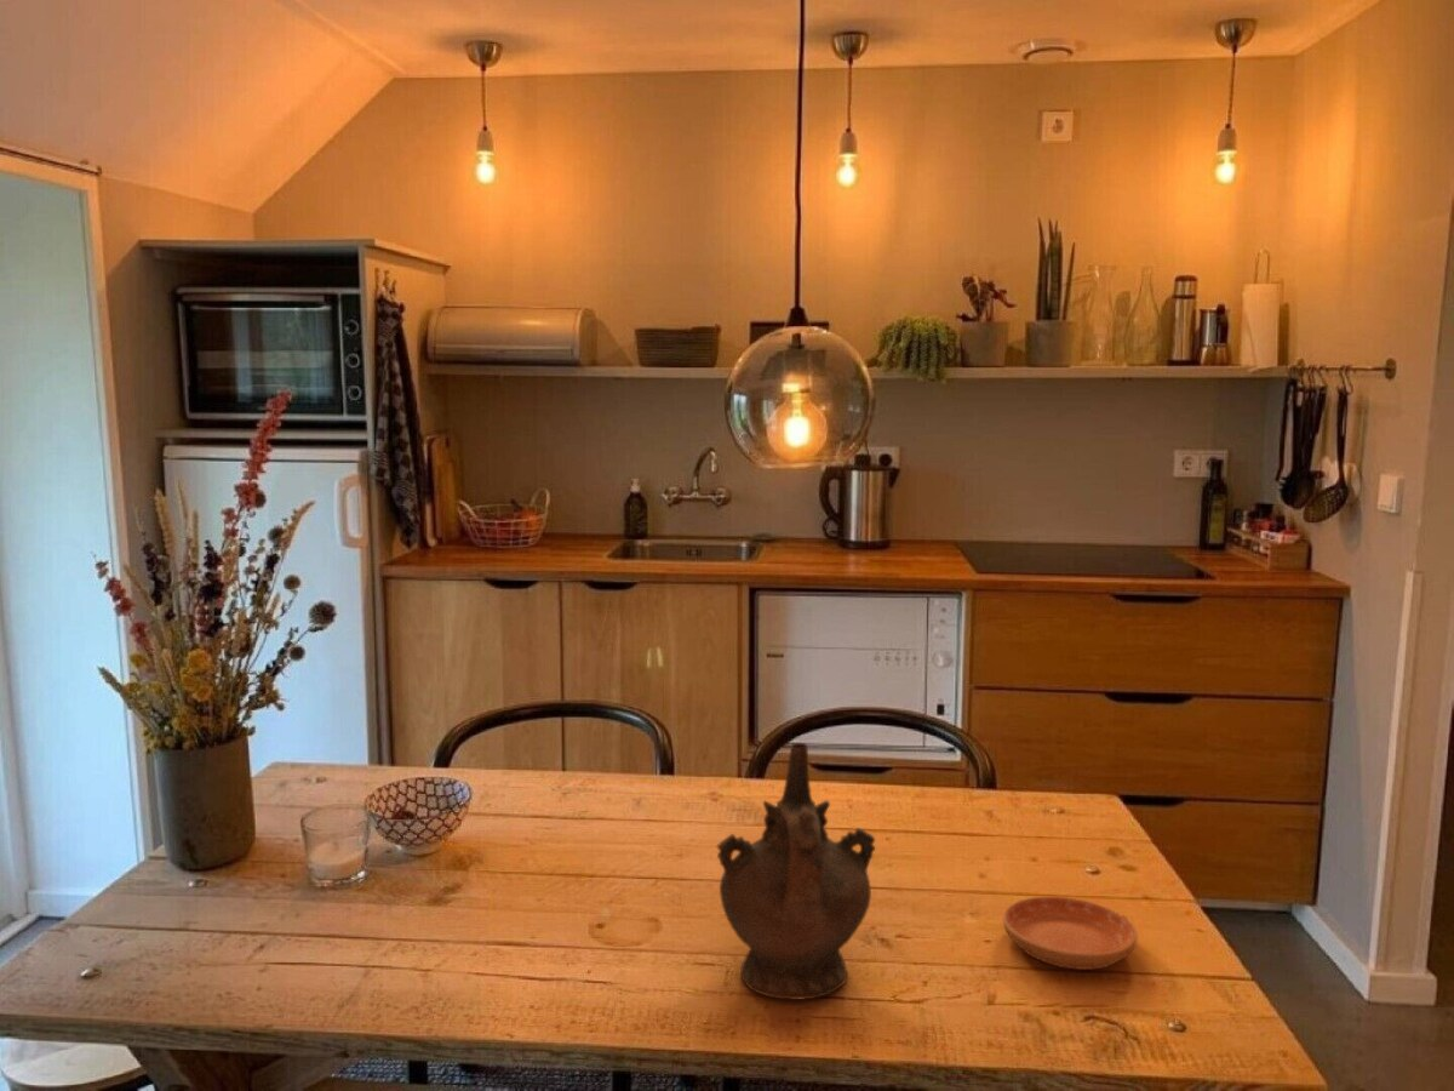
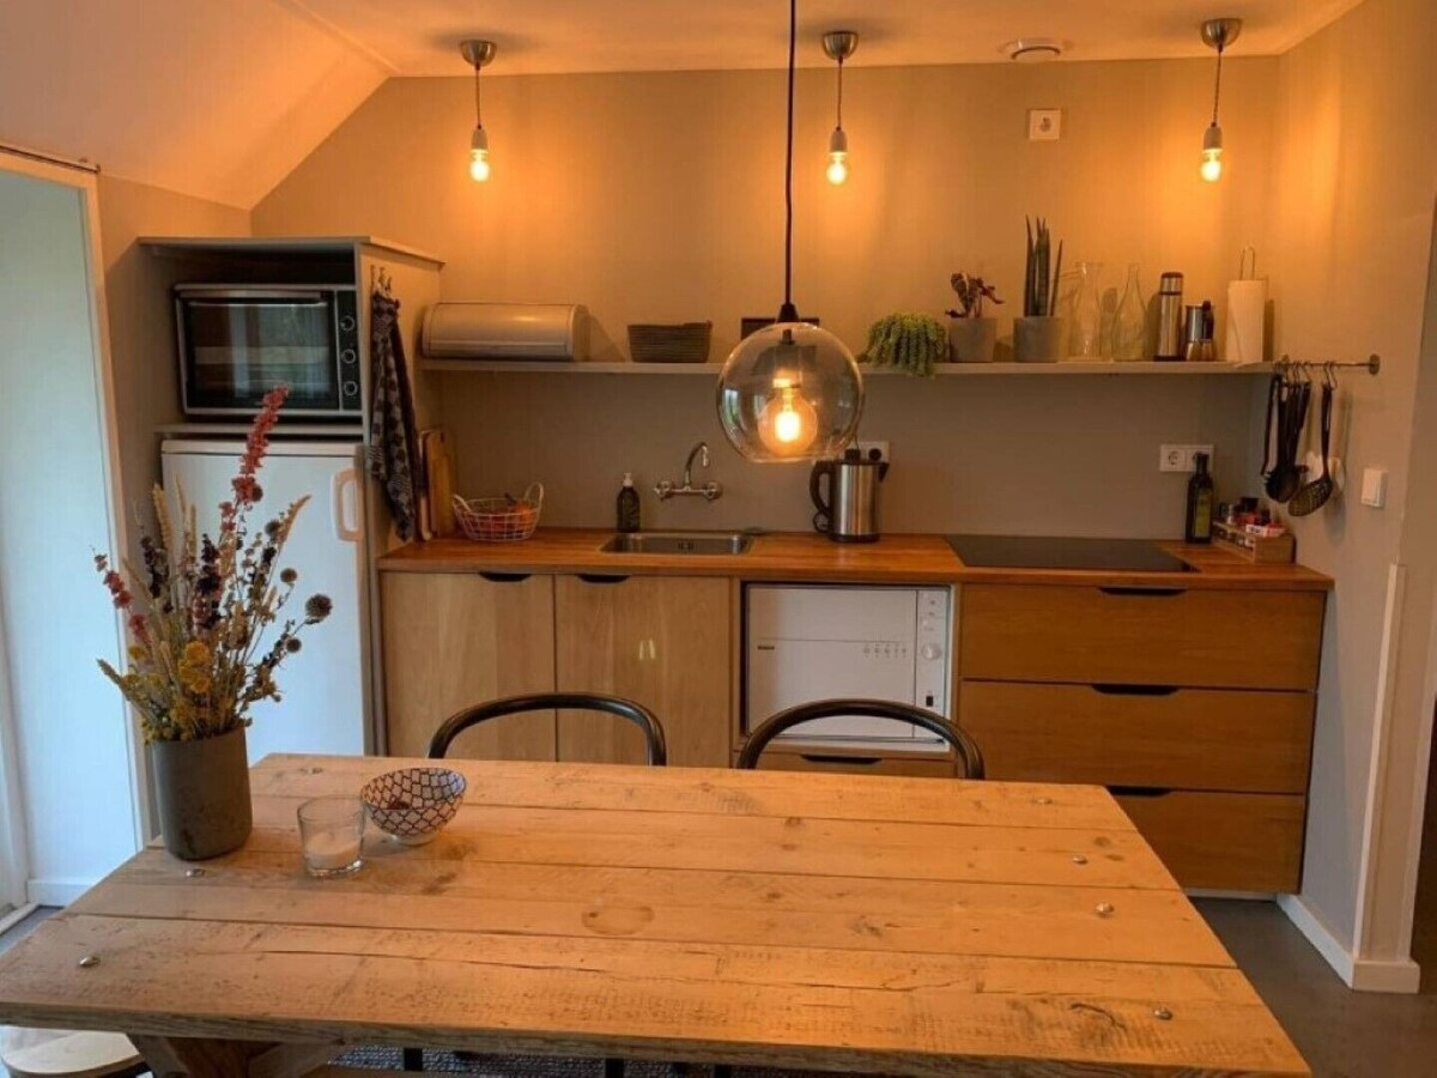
- saucer (1067, 933)
- ceremonial vessel (796, 864)
